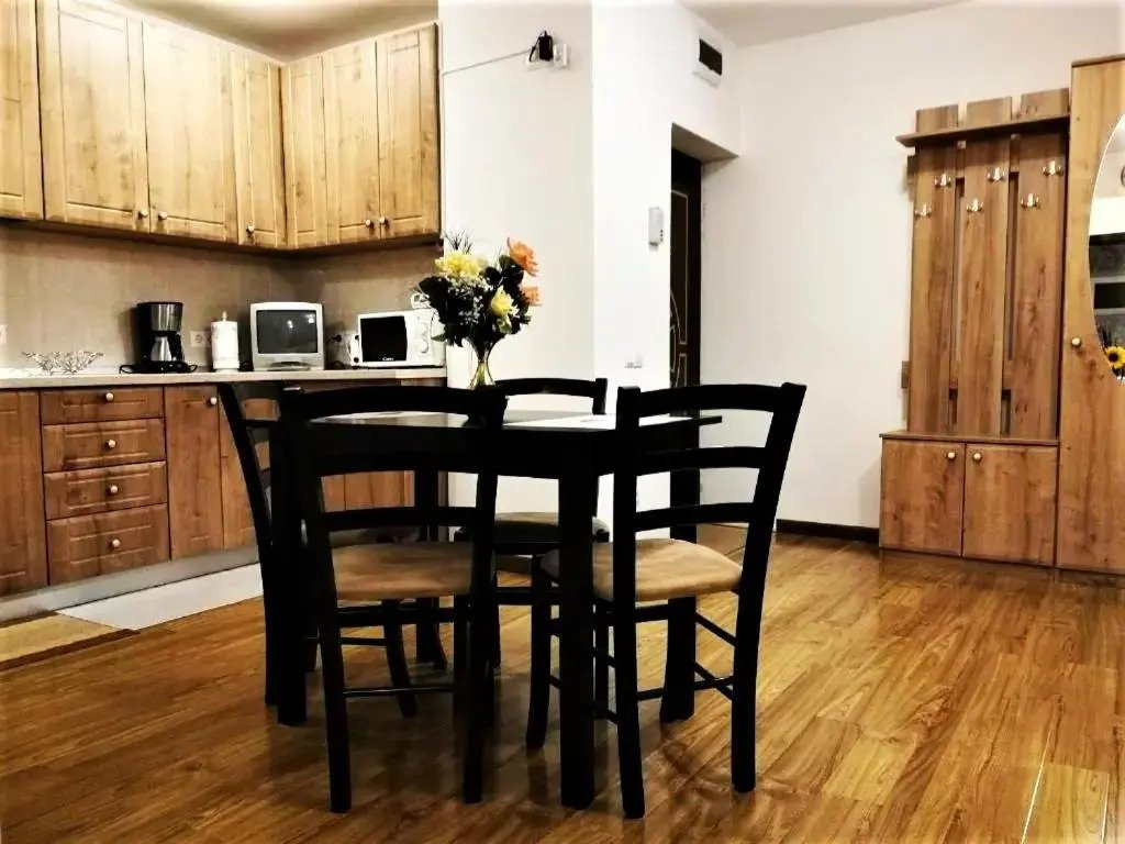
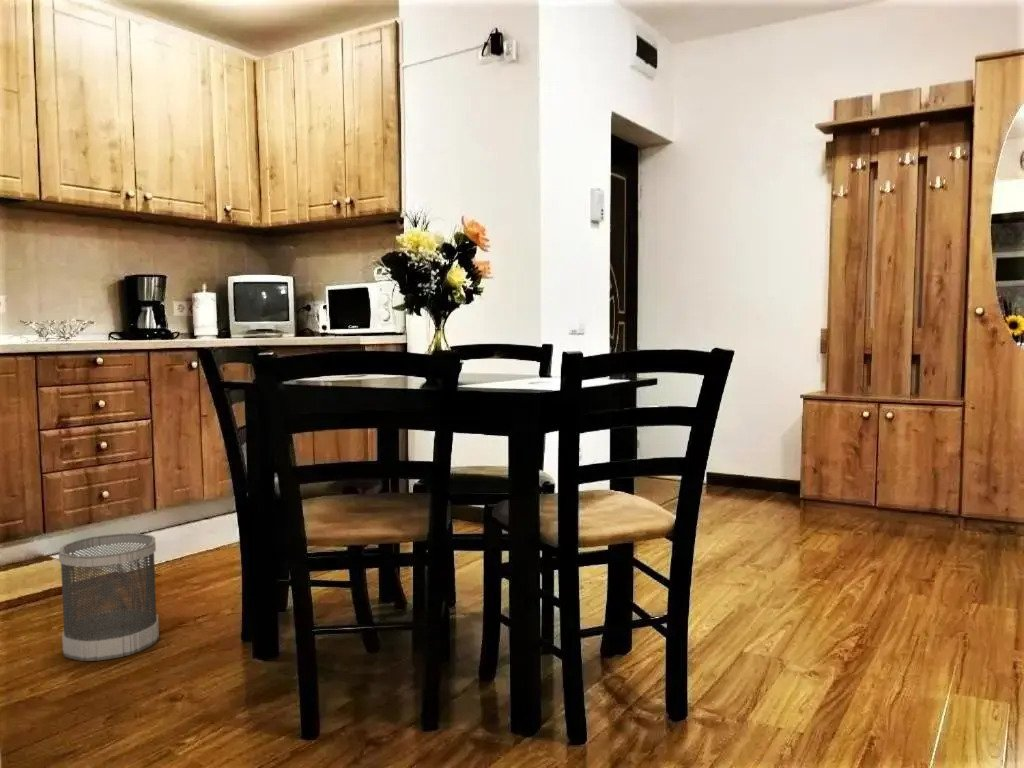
+ wastebasket (110, 593)
